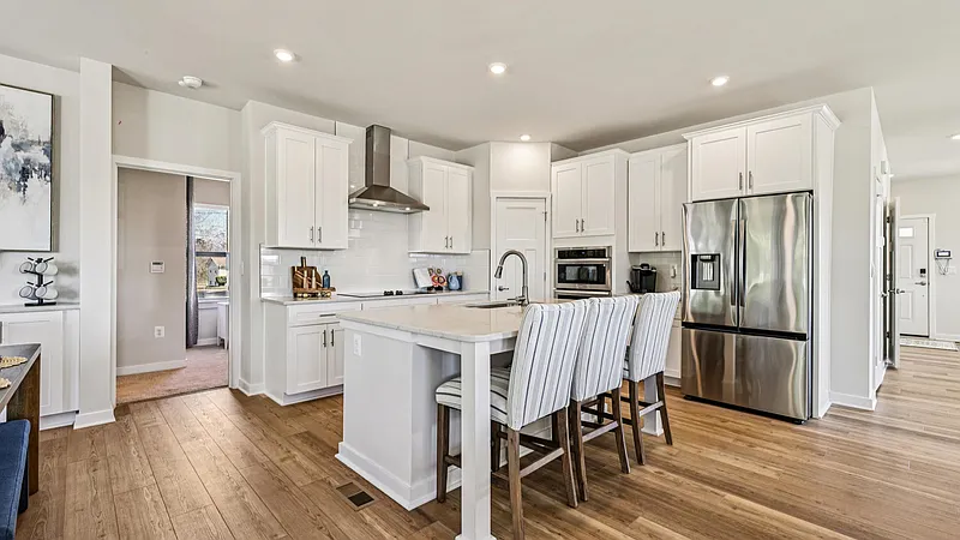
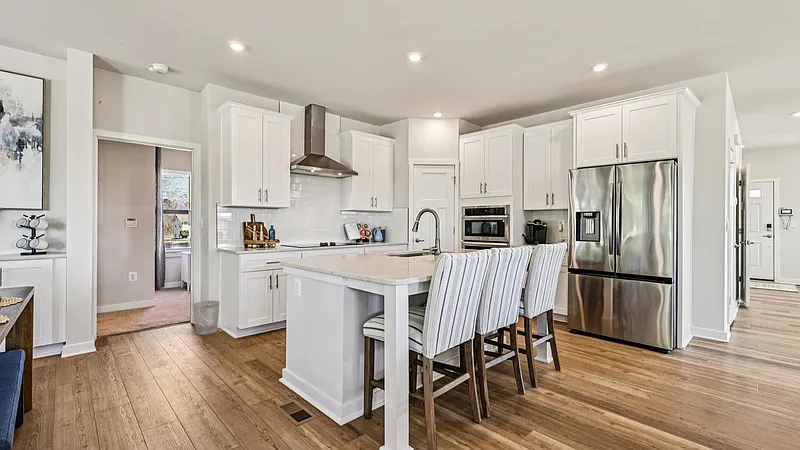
+ wastebasket (206, 317)
